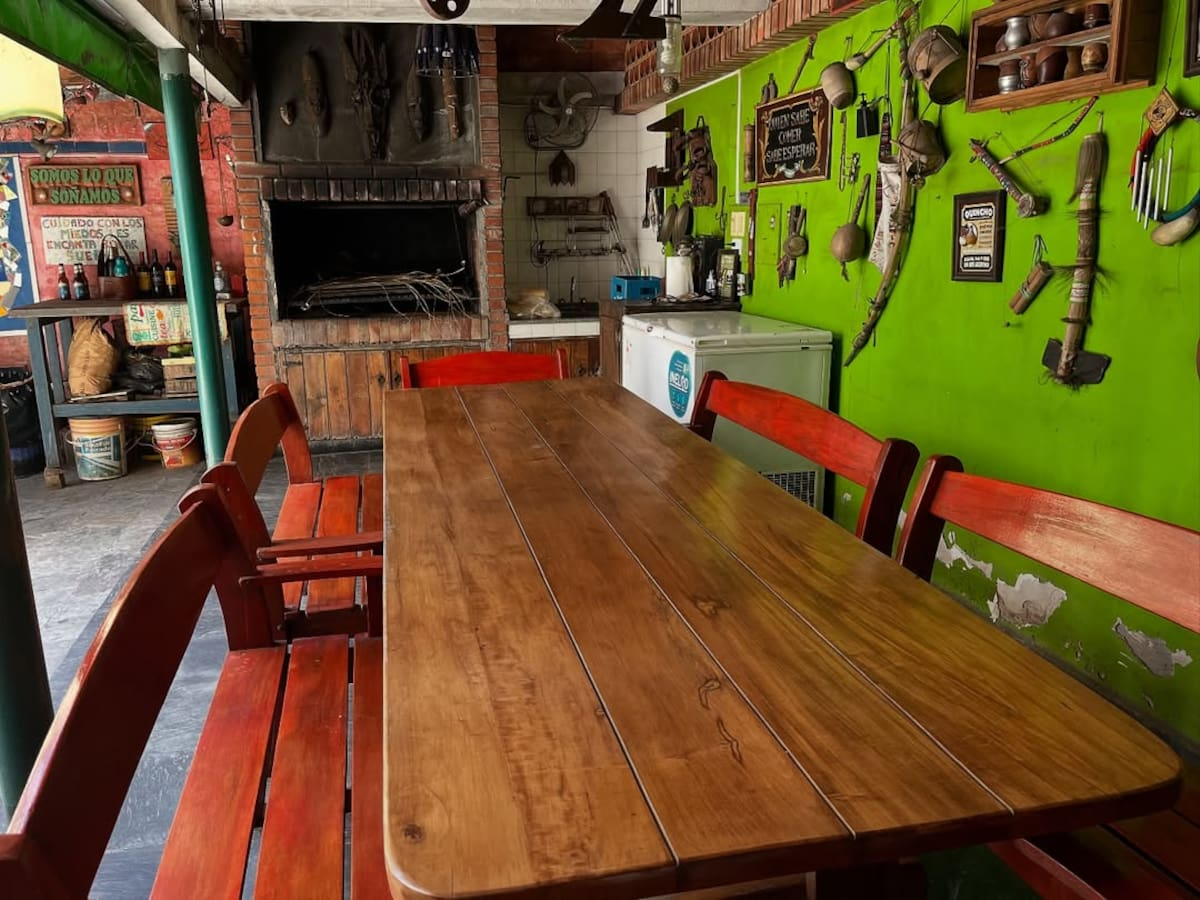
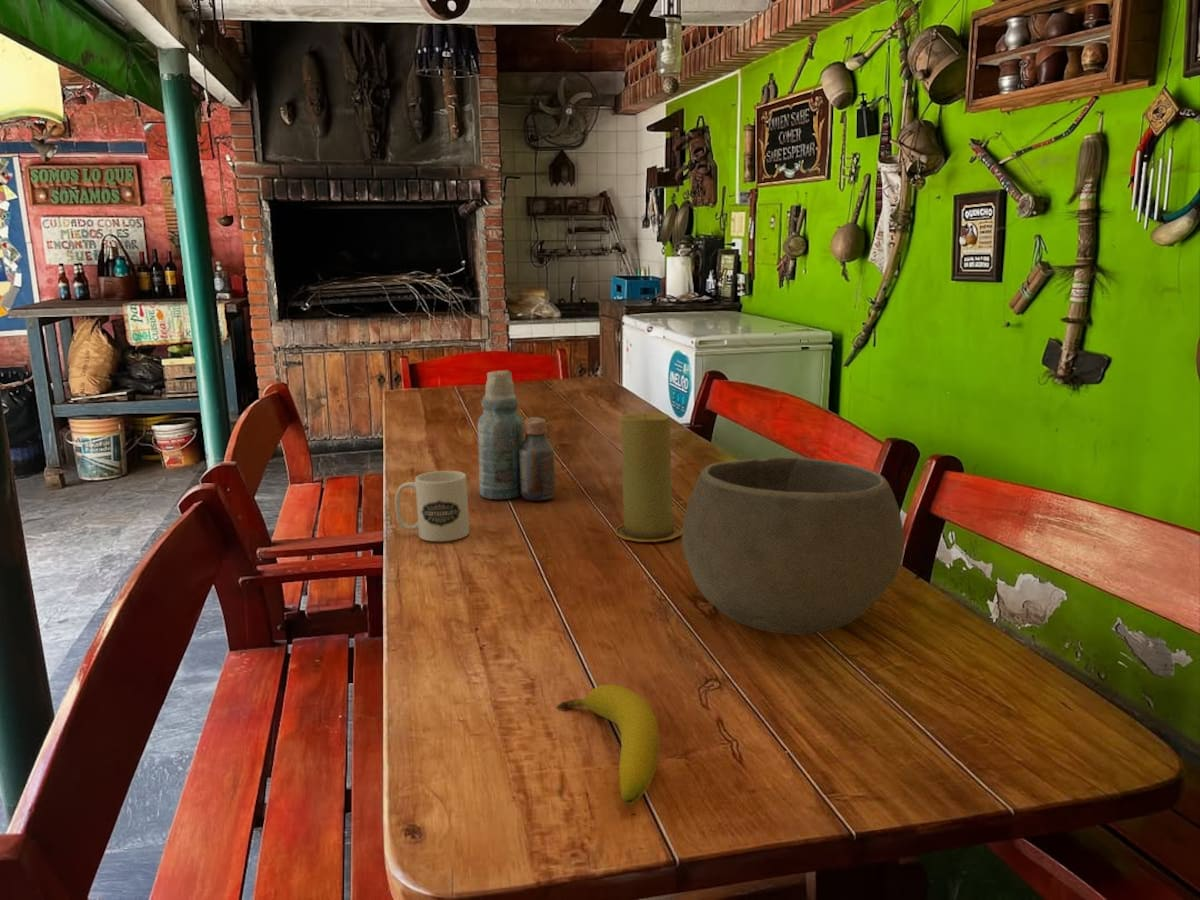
+ bottle (514, 433)
+ bowl (788, 544)
+ fruit (619, 728)
+ mug (431, 505)
+ candle (647, 473)
